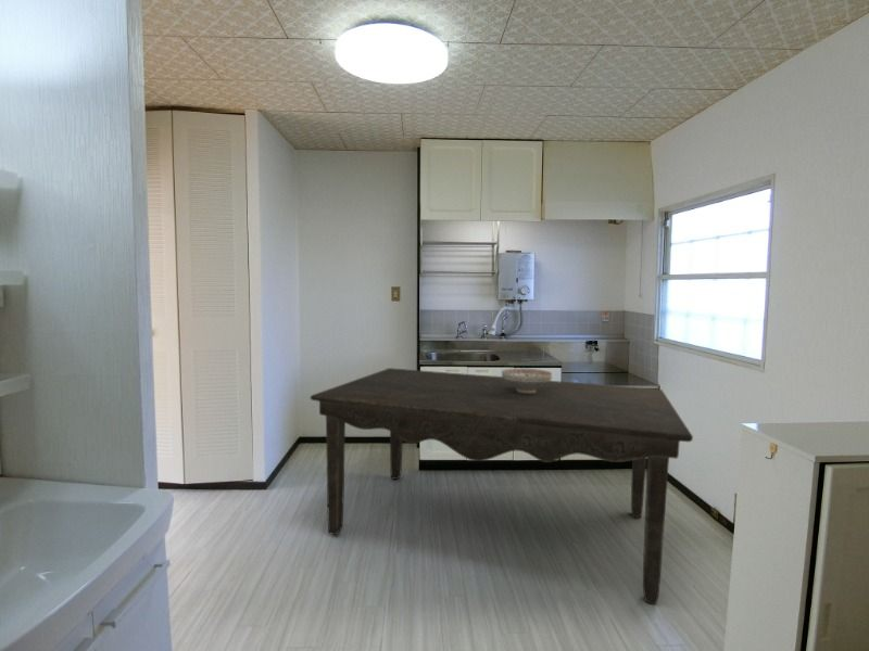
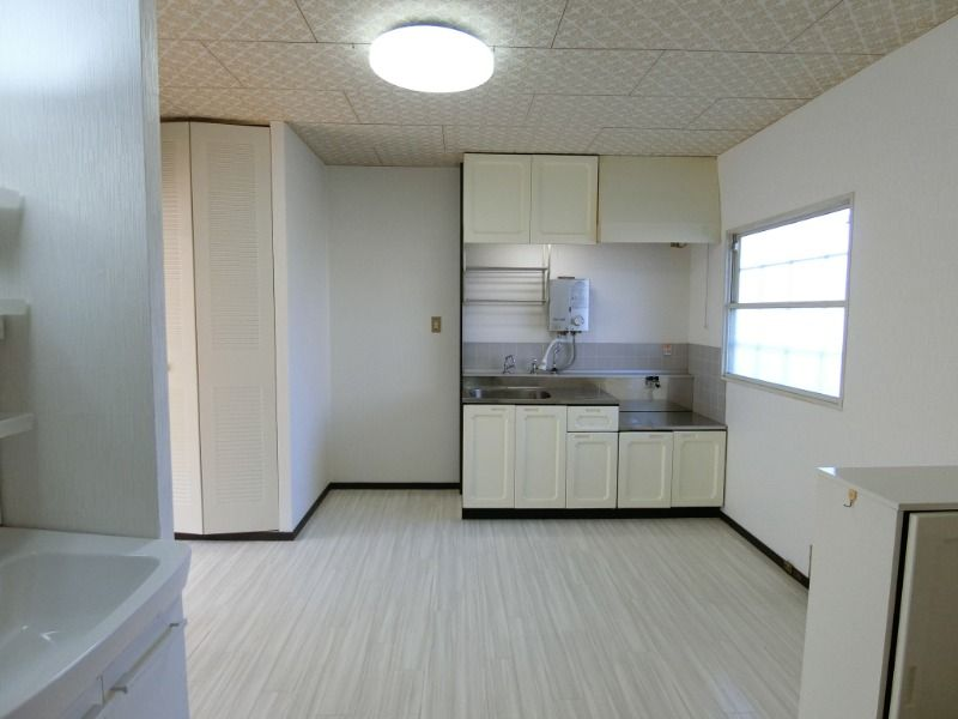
- decorative bowl (526, 381)
- dining table (493, 457)
